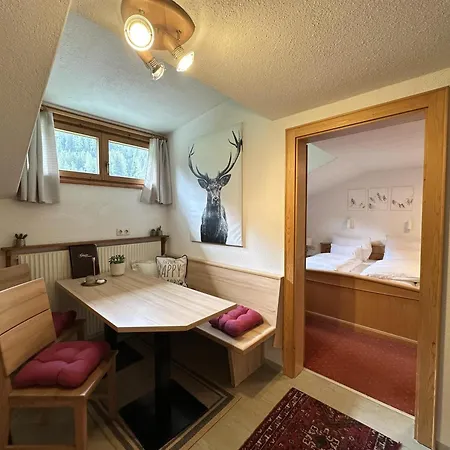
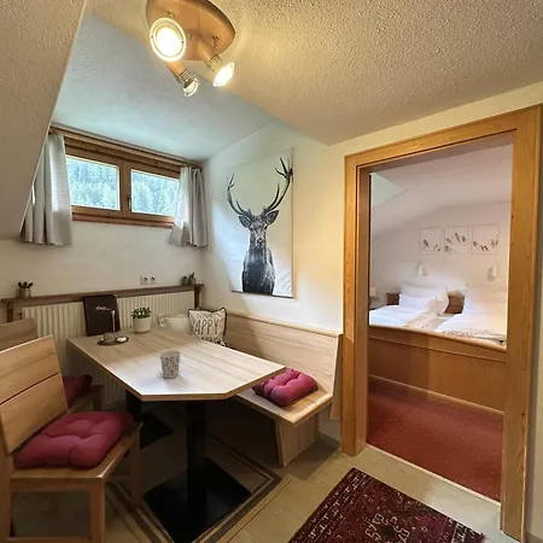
+ cup (170, 364)
